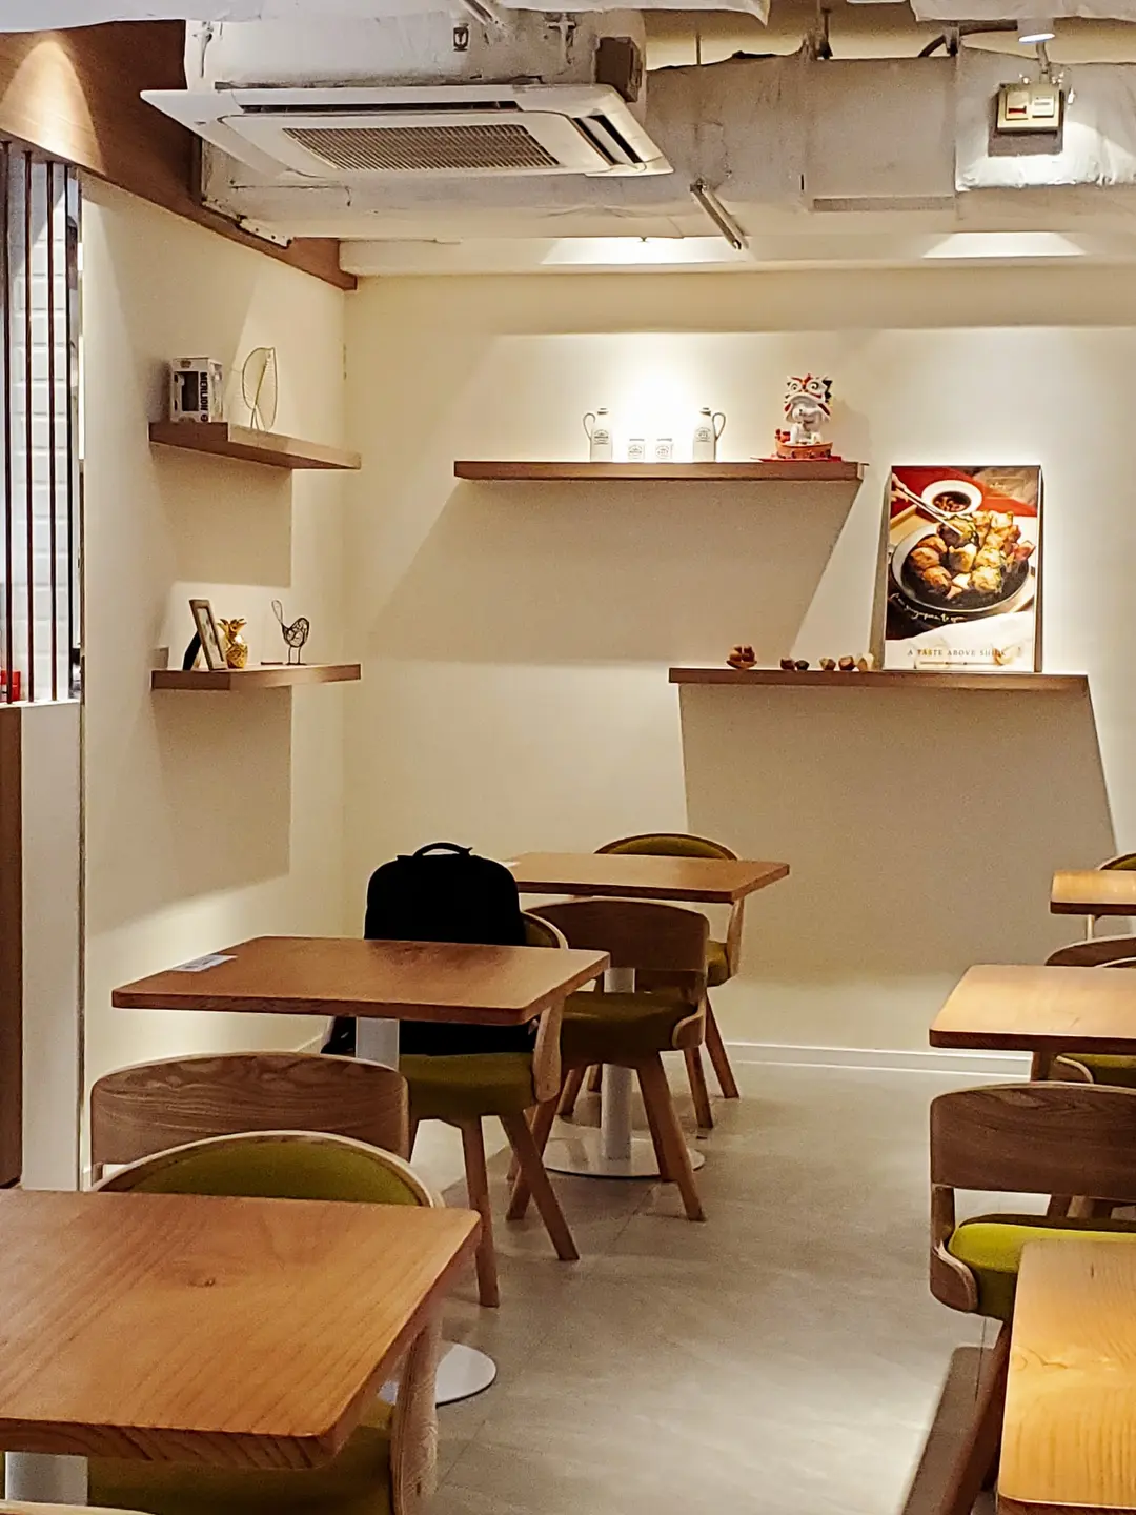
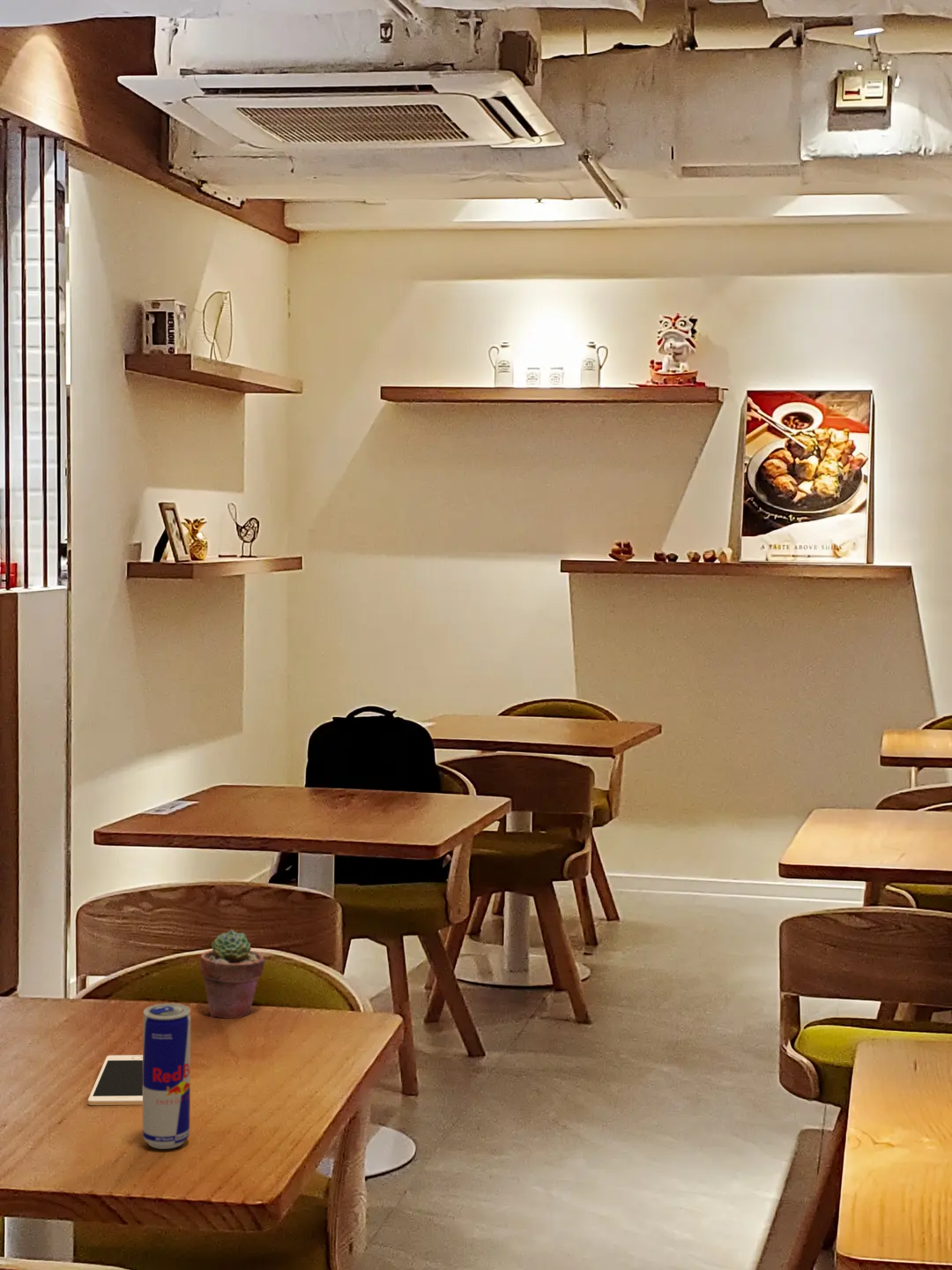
+ potted succulent (231, 973)
+ cell phone (130, 1079)
+ beverage can (166, 1075)
